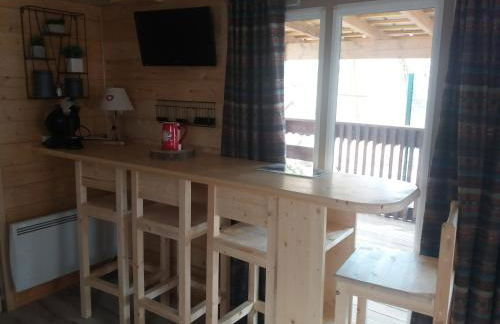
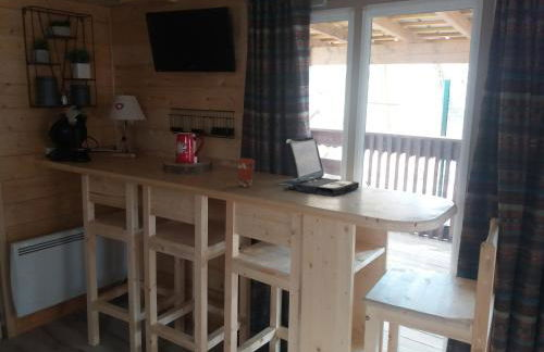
+ laptop (321, 164)
+ coffee cup (245, 172)
